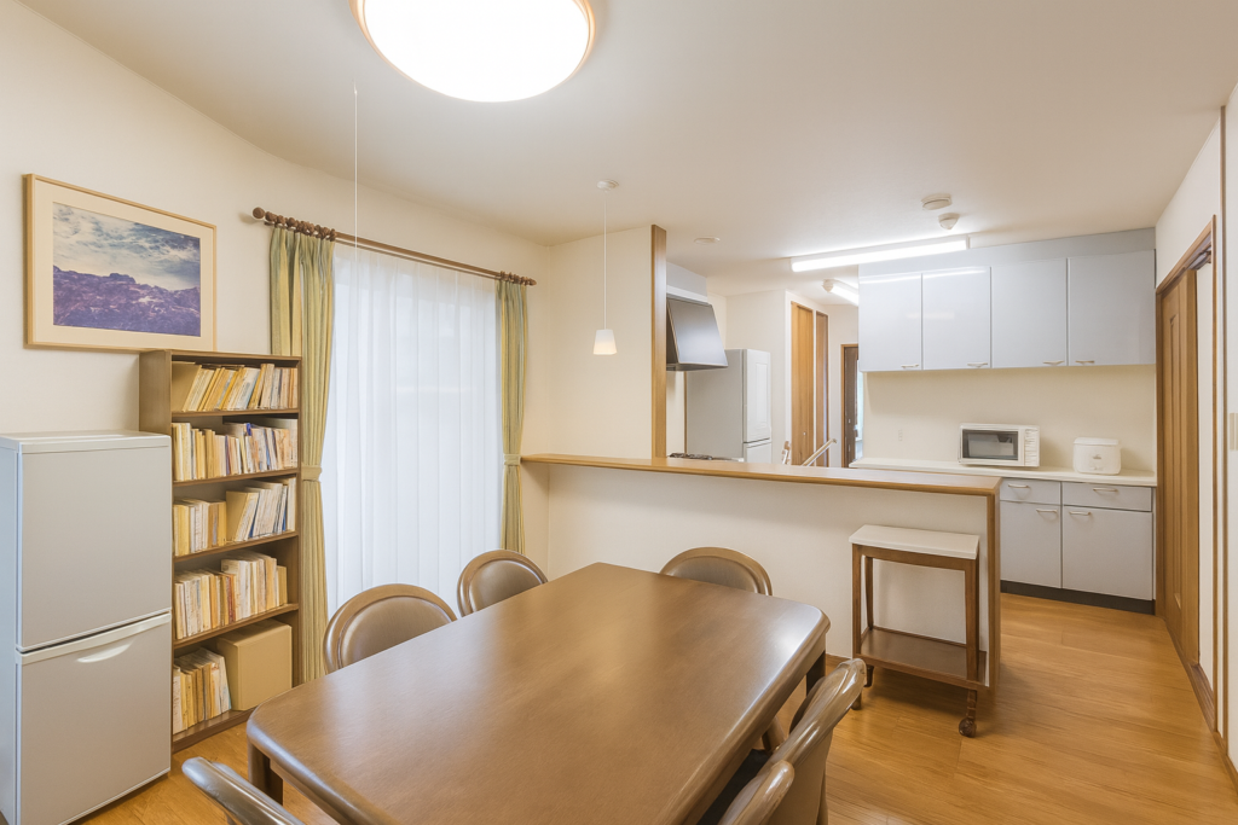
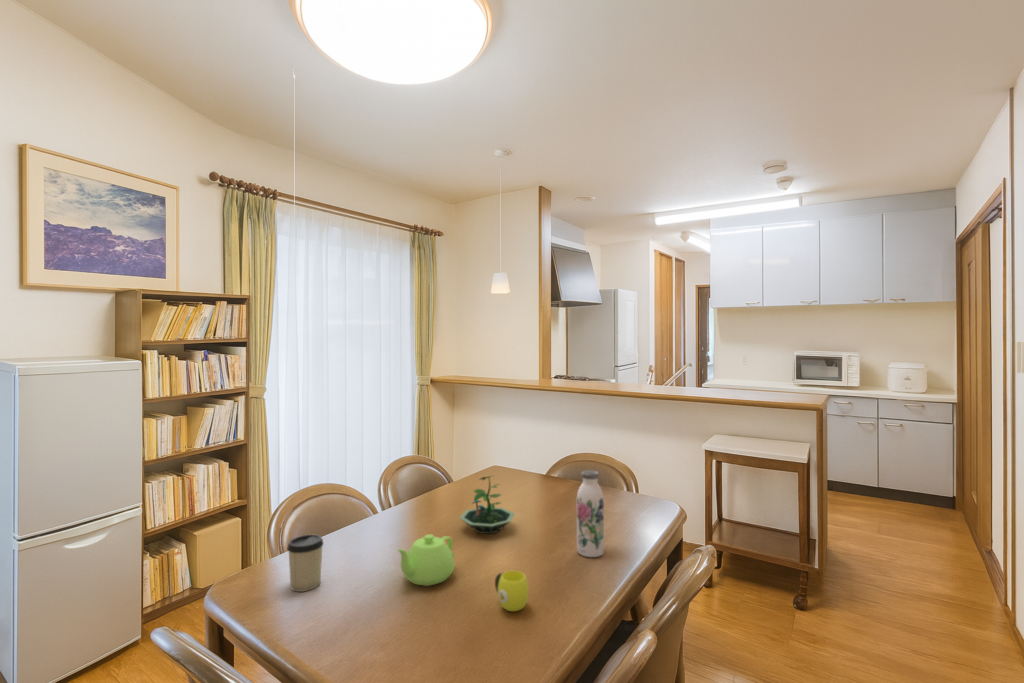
+ terrarium (489, 485)
+ cup (509, 590)
+ cup (305, 562)
+ teapot (426, 557)
+ water bottle (590, 511)
